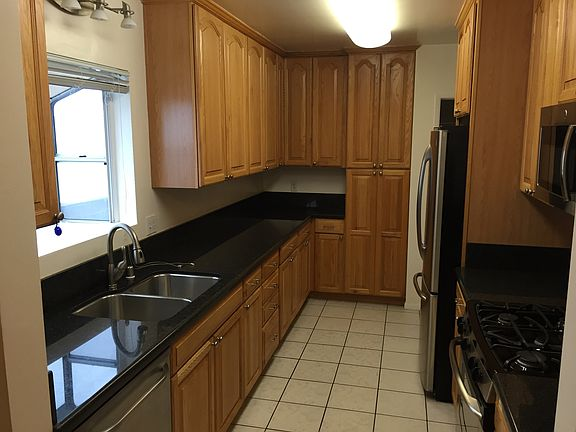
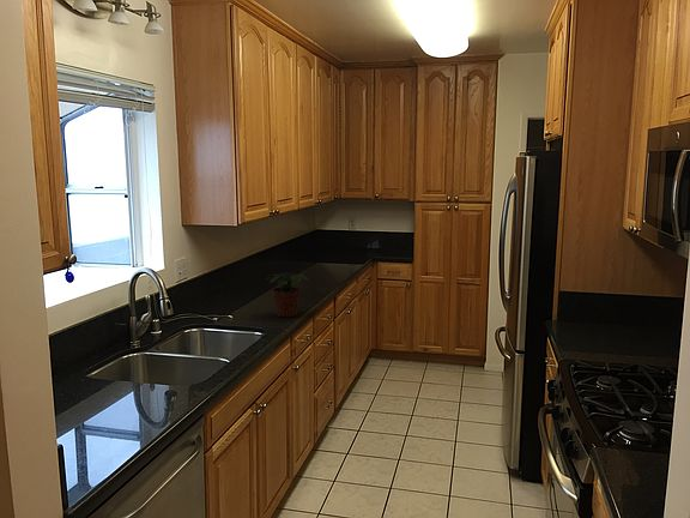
+ potted plant (288, 294)
